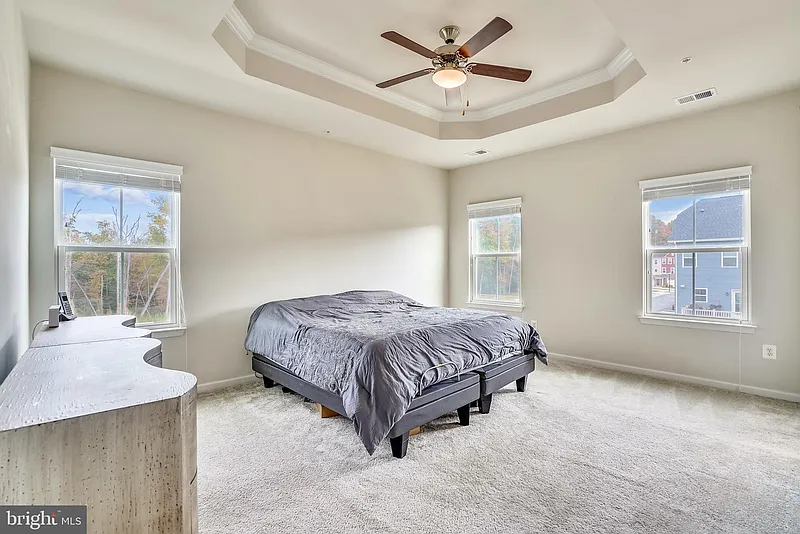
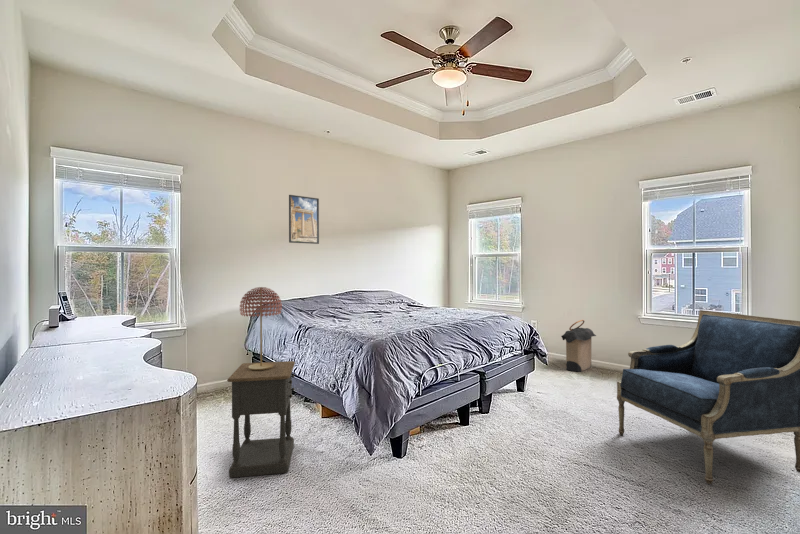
+ nightstand (264, 413)
+ armchair (703, 383)
+ table lamp (261, 327)
+ laundry hamper (578, 343)
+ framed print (304, 219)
